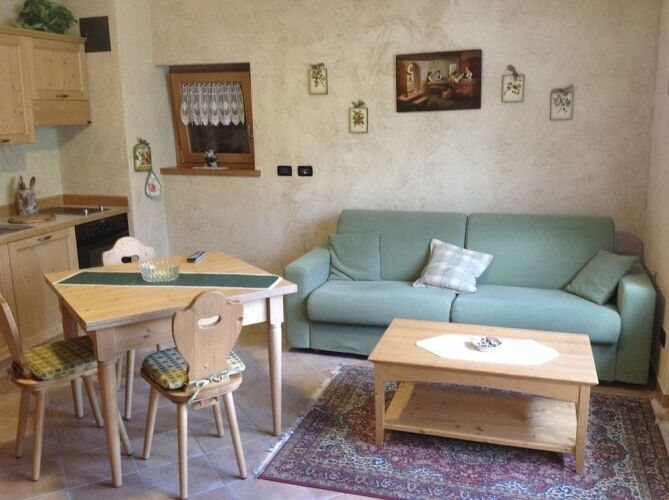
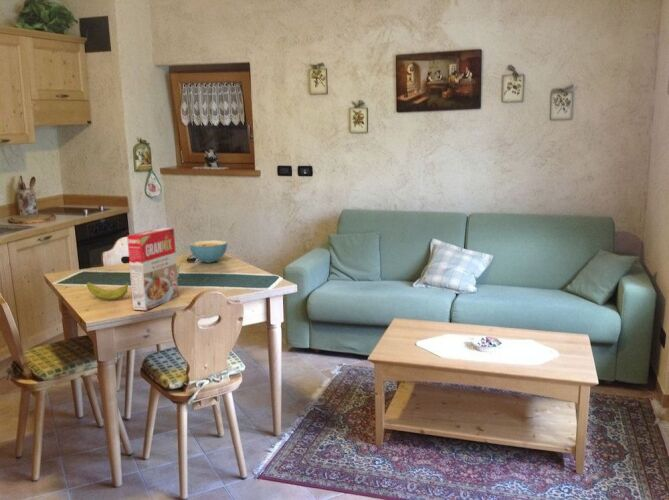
+ cereal bowl (208, 252)
+ banana (108, 290)
+ cereal box (153, 267)
